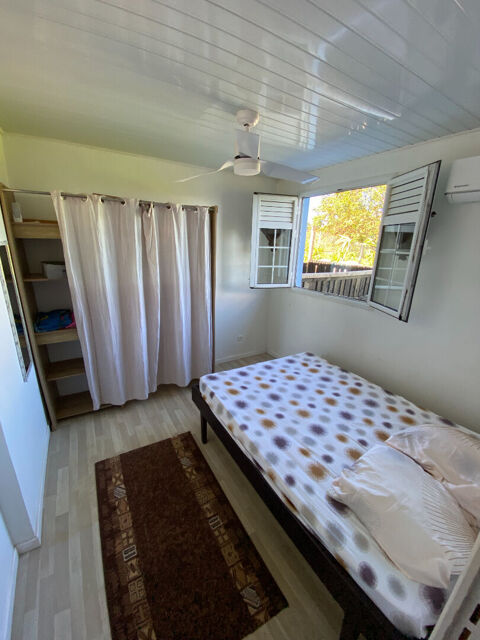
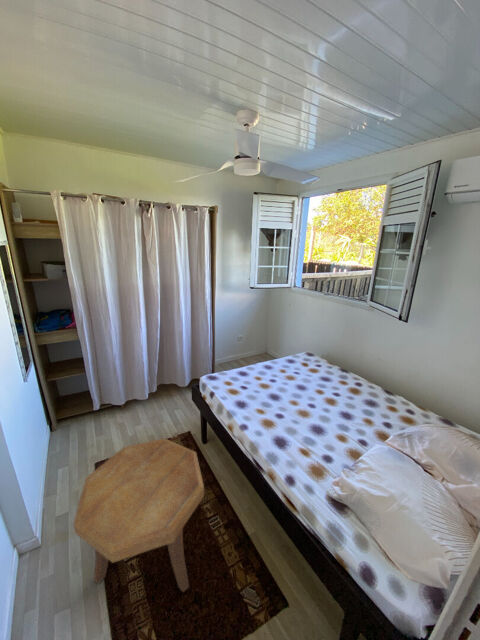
+ side table (147, 518)
